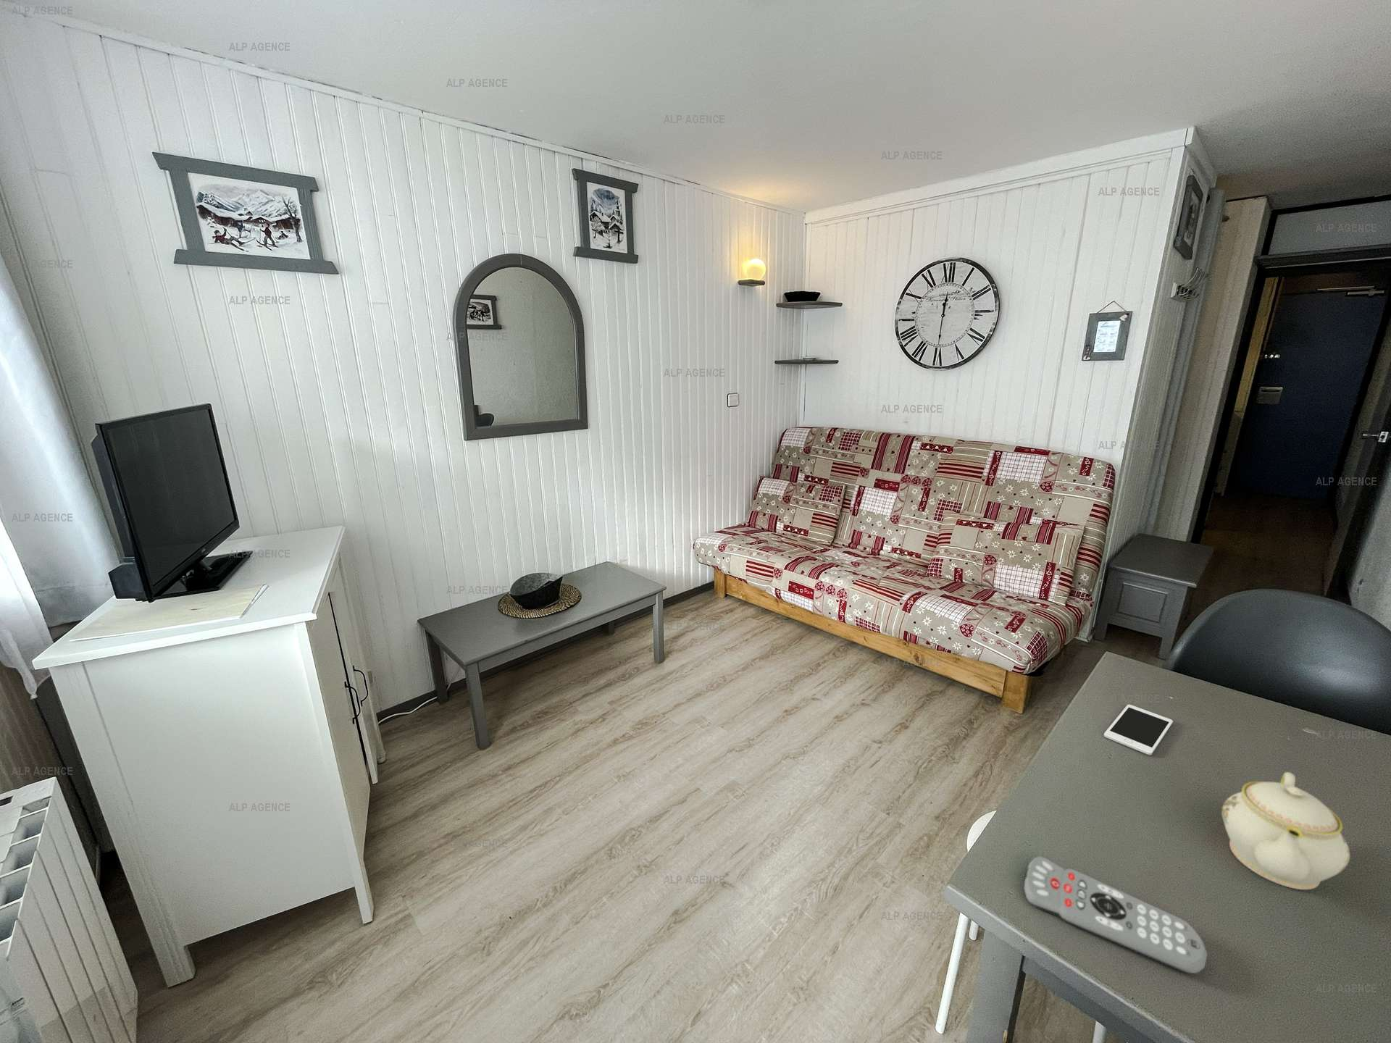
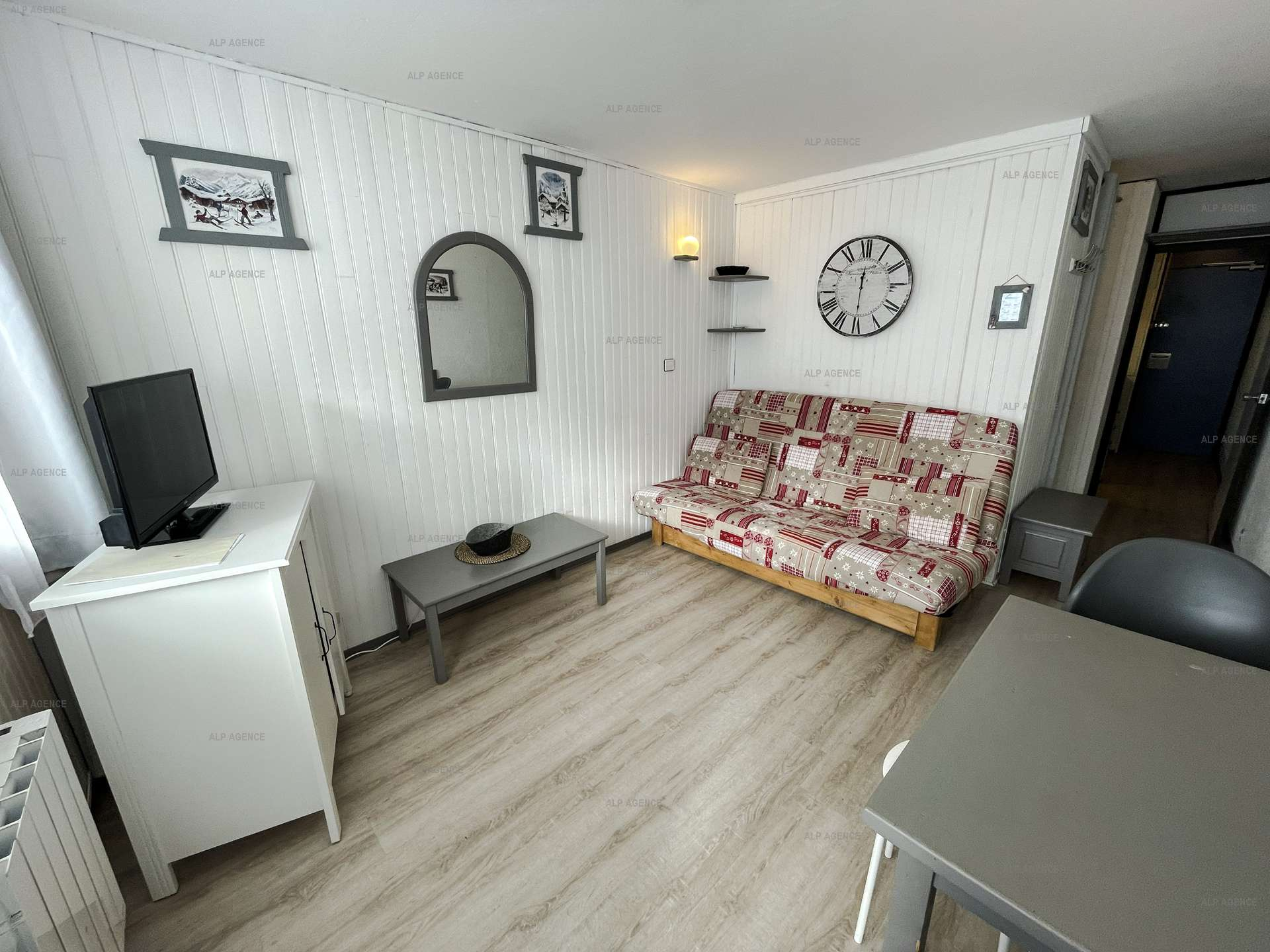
- remote control (1110, 913)
- teapot (1284, 824)
- cell phone (1138, 727)
